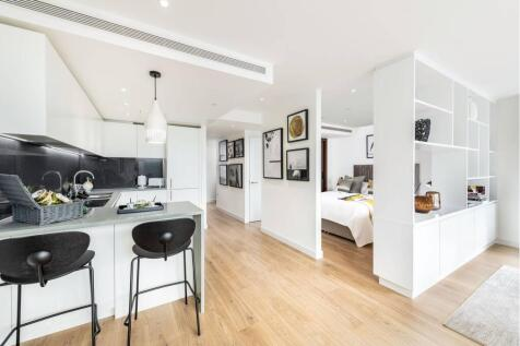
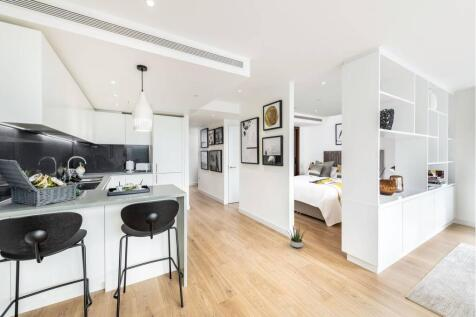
+ potted plant (296, 236)
